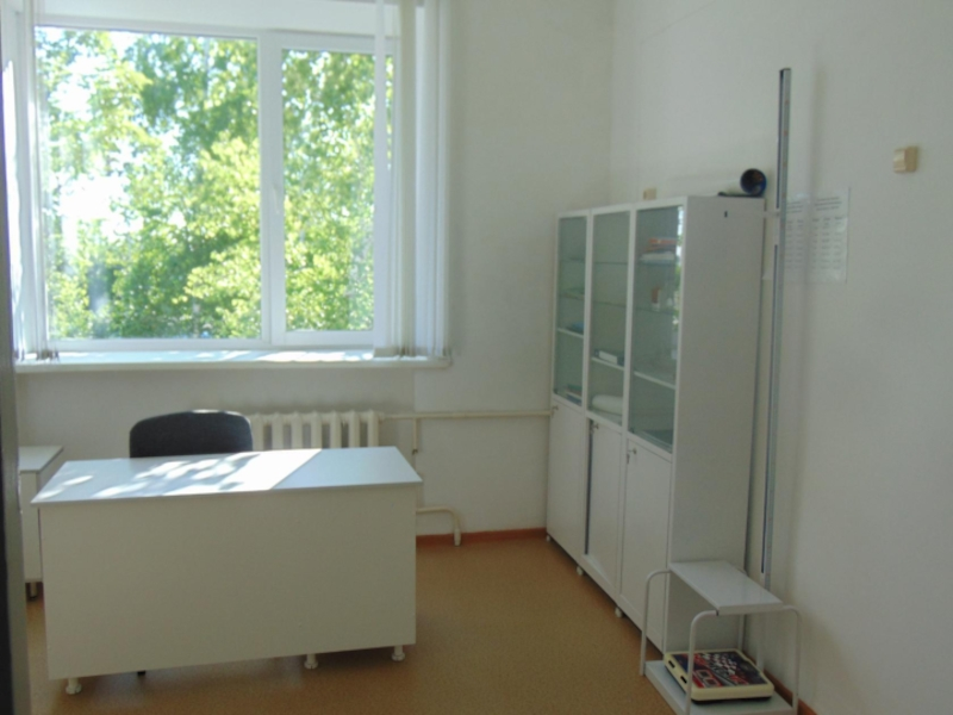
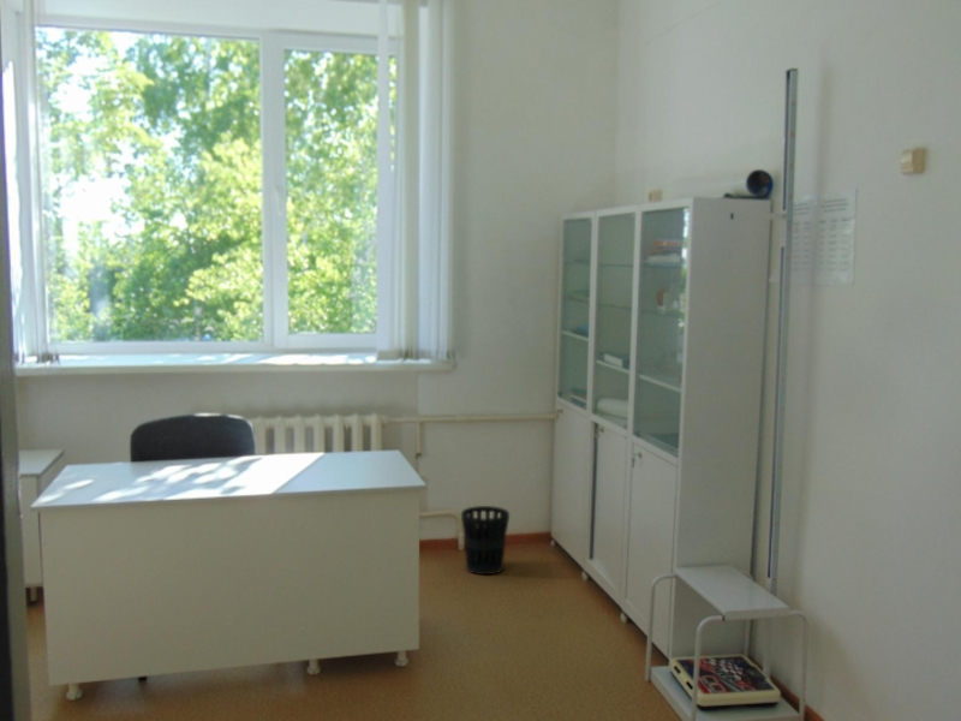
+ wastebasket (484, 540)
